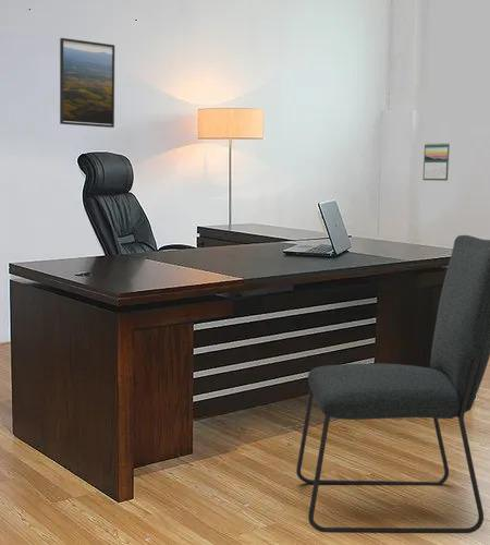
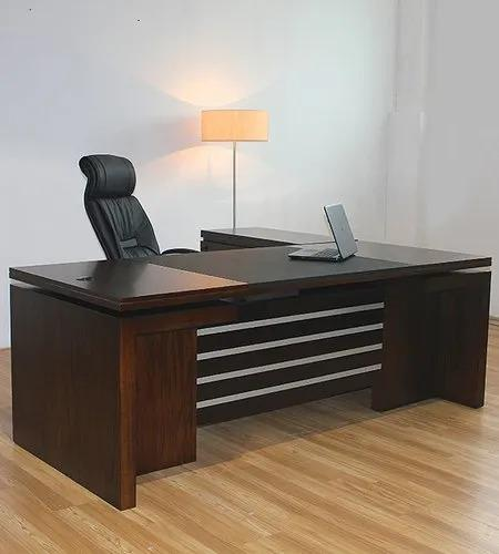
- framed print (87, 83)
- chair (400, 374)
- calendar (436, 161)
